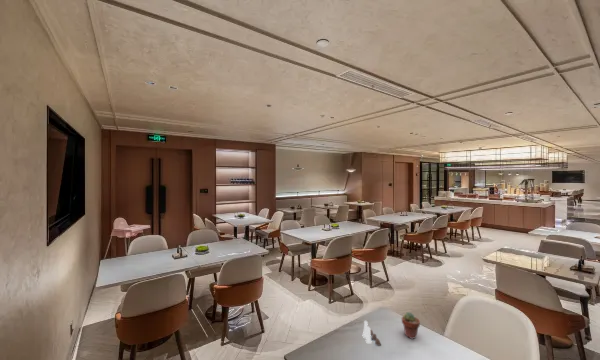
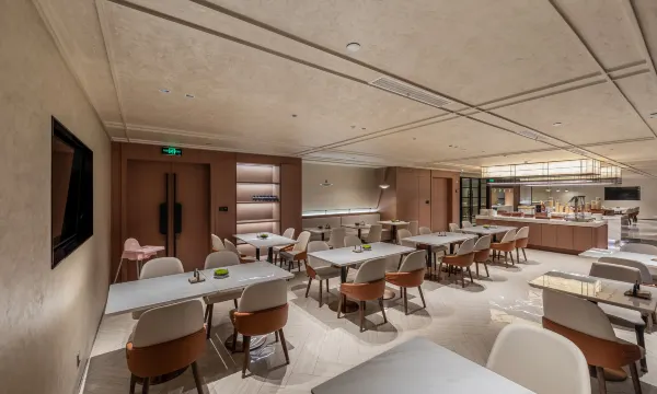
- potted succulent (410, 323)
- salt and pepper shaker set (370, 330)
